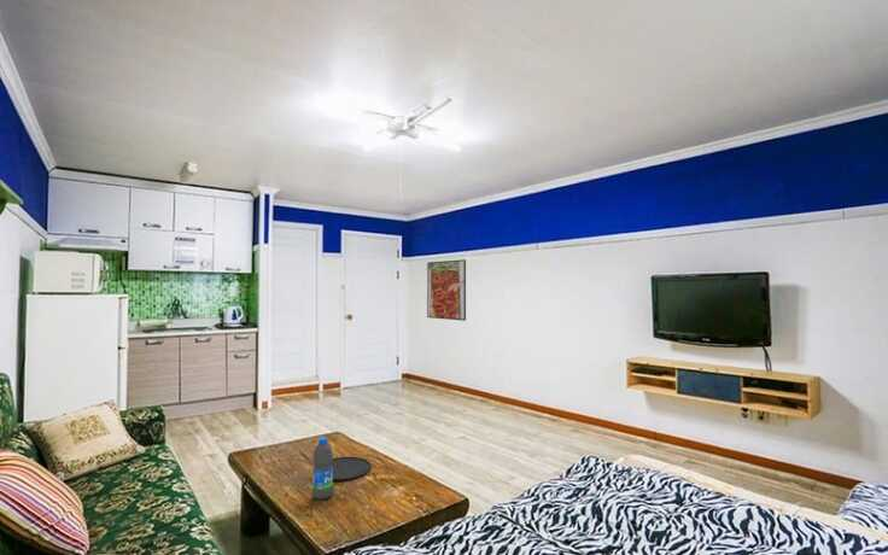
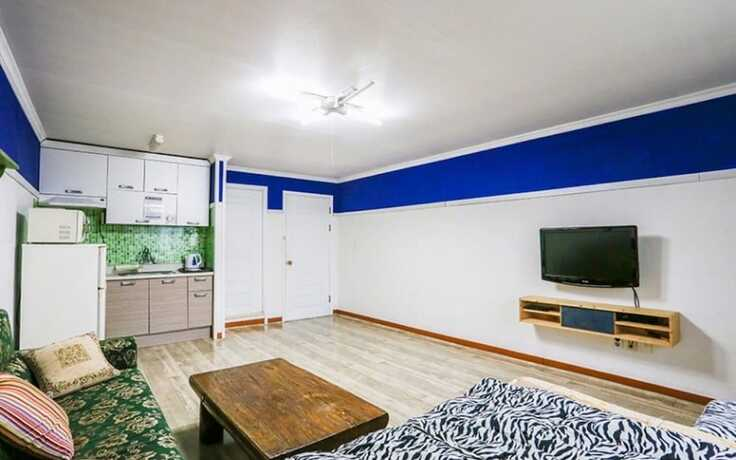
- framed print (445, 290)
- water bottle (322, 467)
- plate (343, 468)
